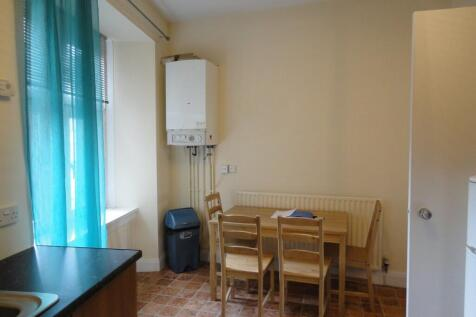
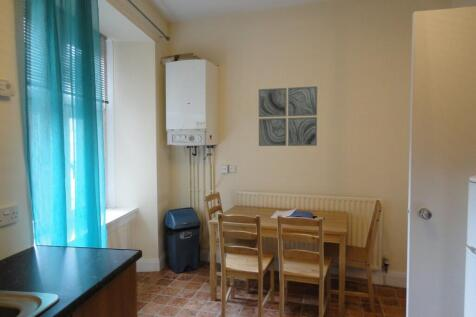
+ wall art (286, 118)
